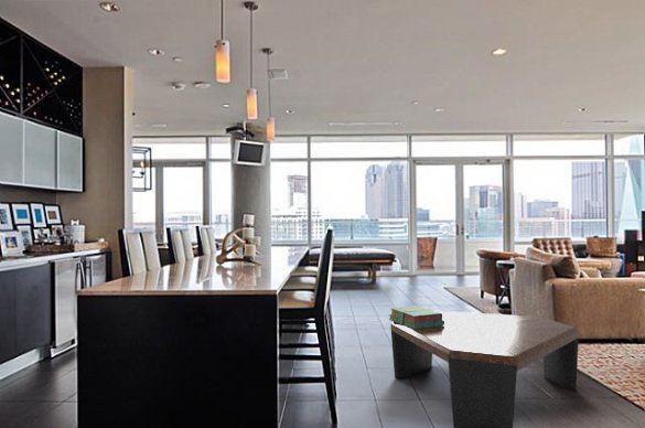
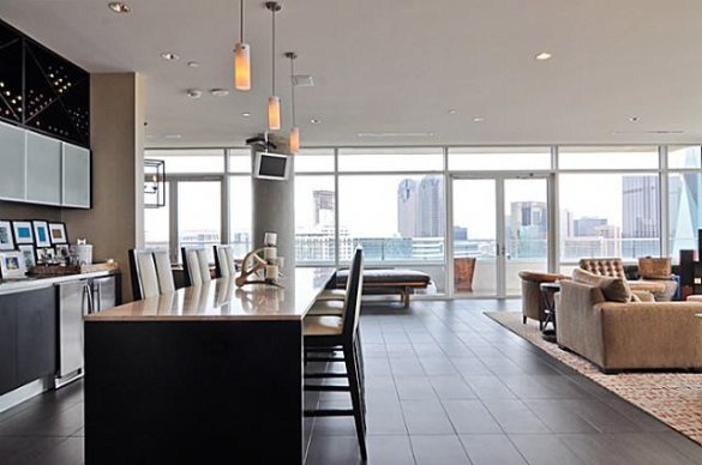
- coffee table (492, 359)
- stack of books (416, 315)
